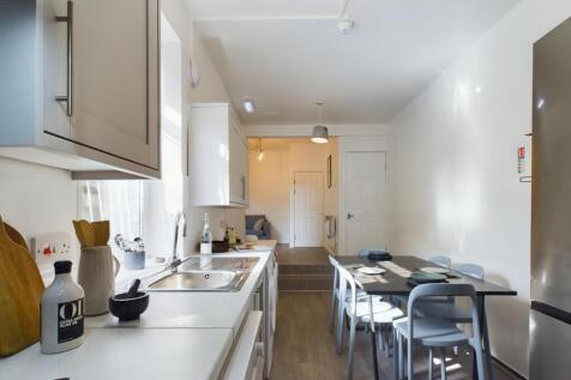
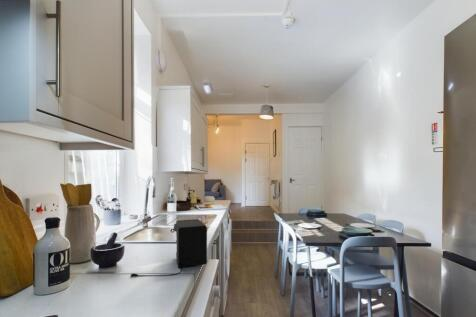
+ coffee maker (176, 241)
